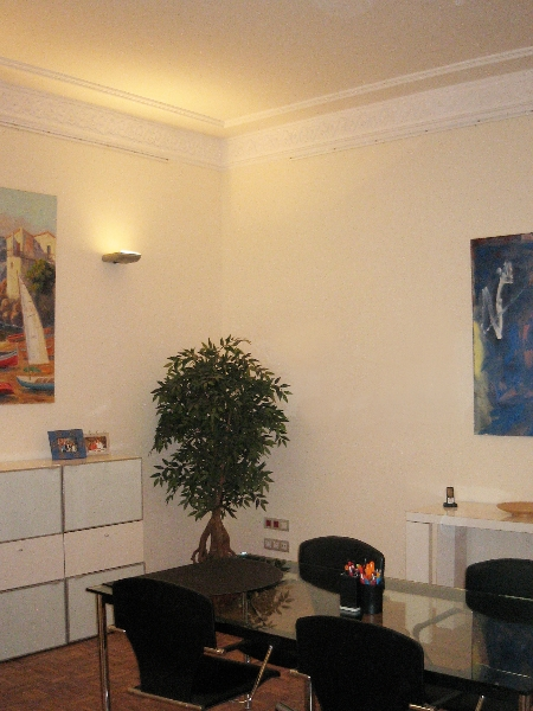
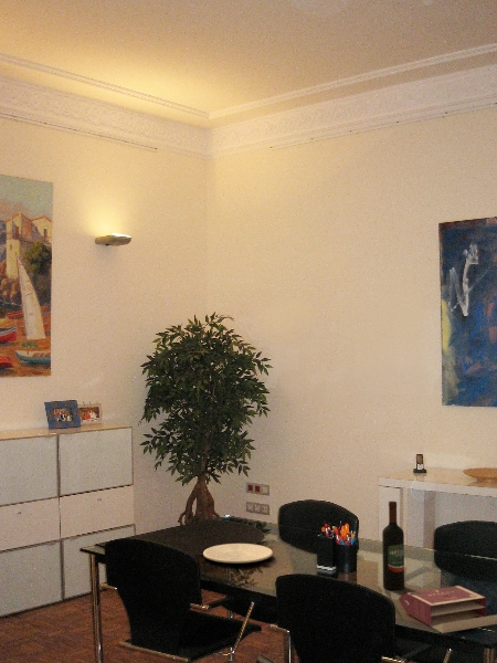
+ book (446, 606)
+ wine bottle (393, 544)
+ plate (237, 554)
